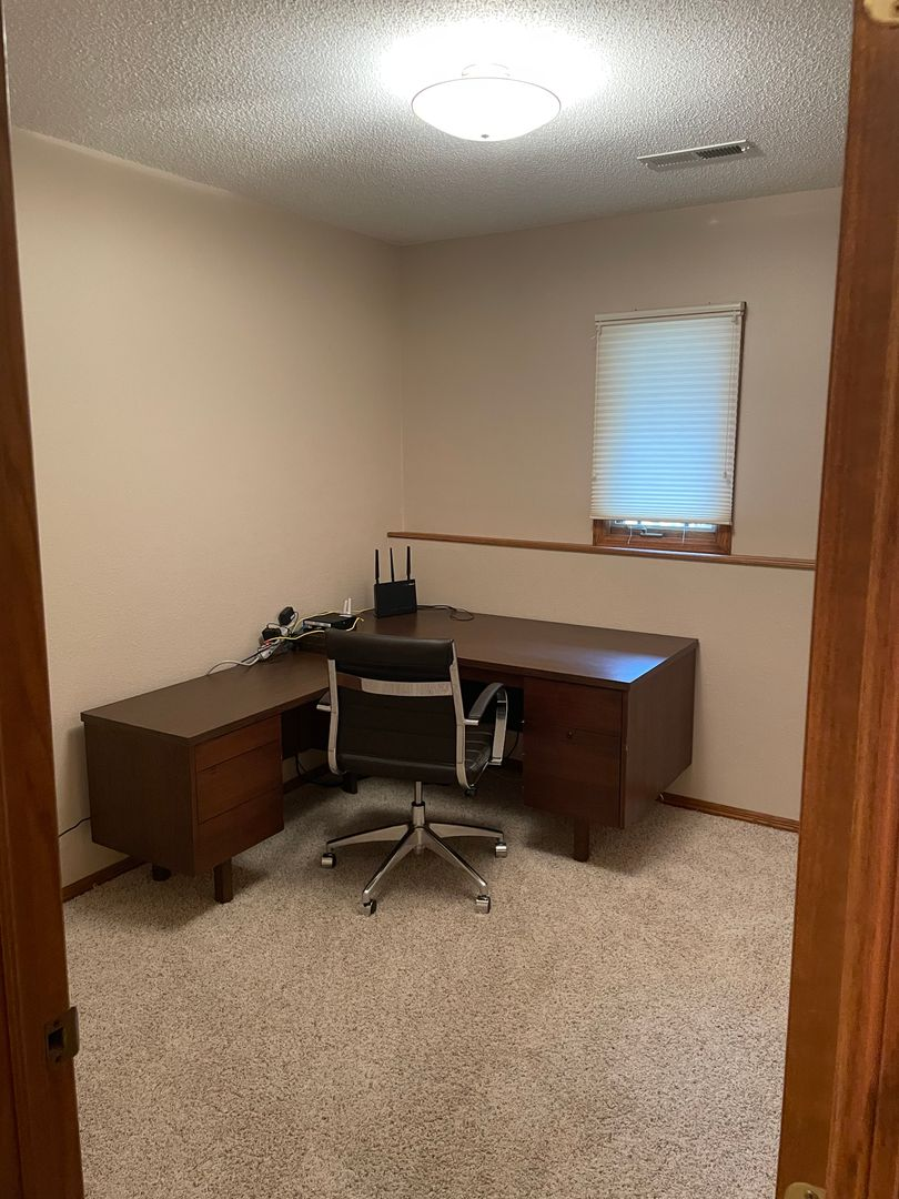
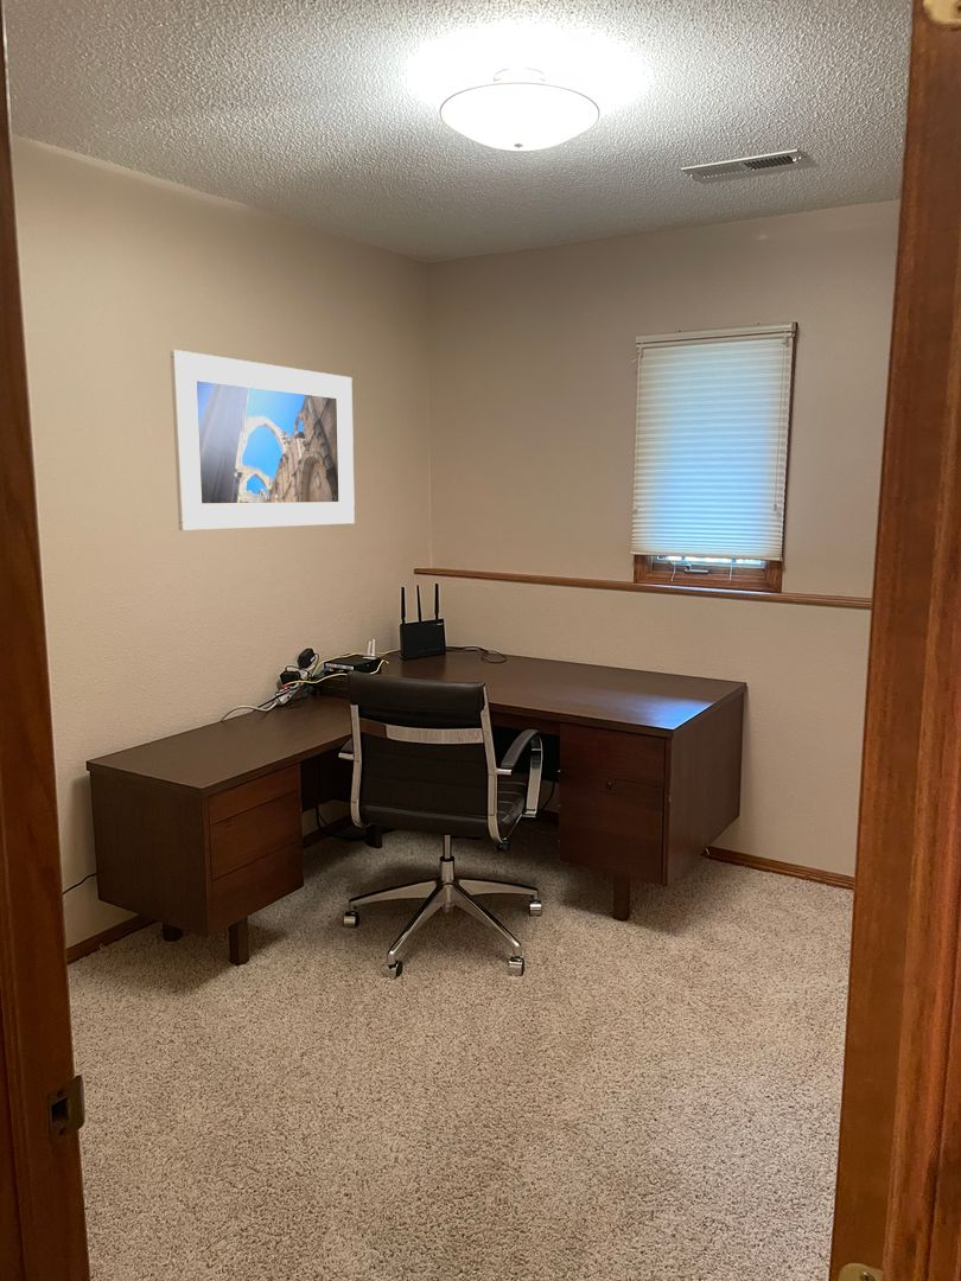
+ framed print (273, 446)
